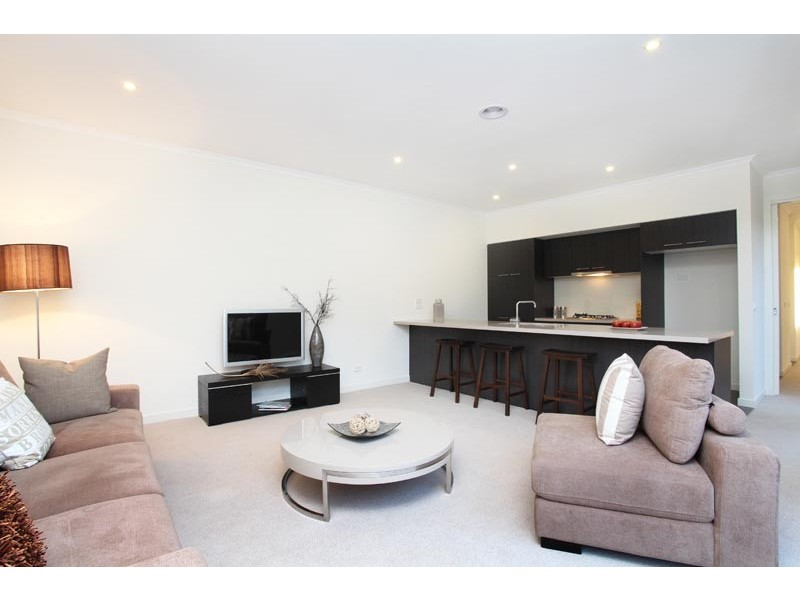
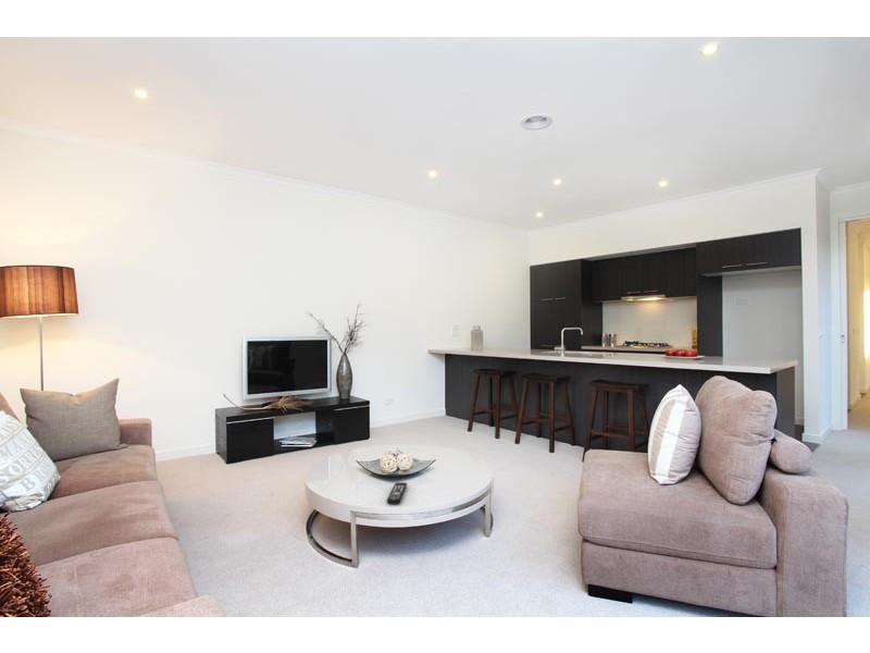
+ remote control (397, 493)
